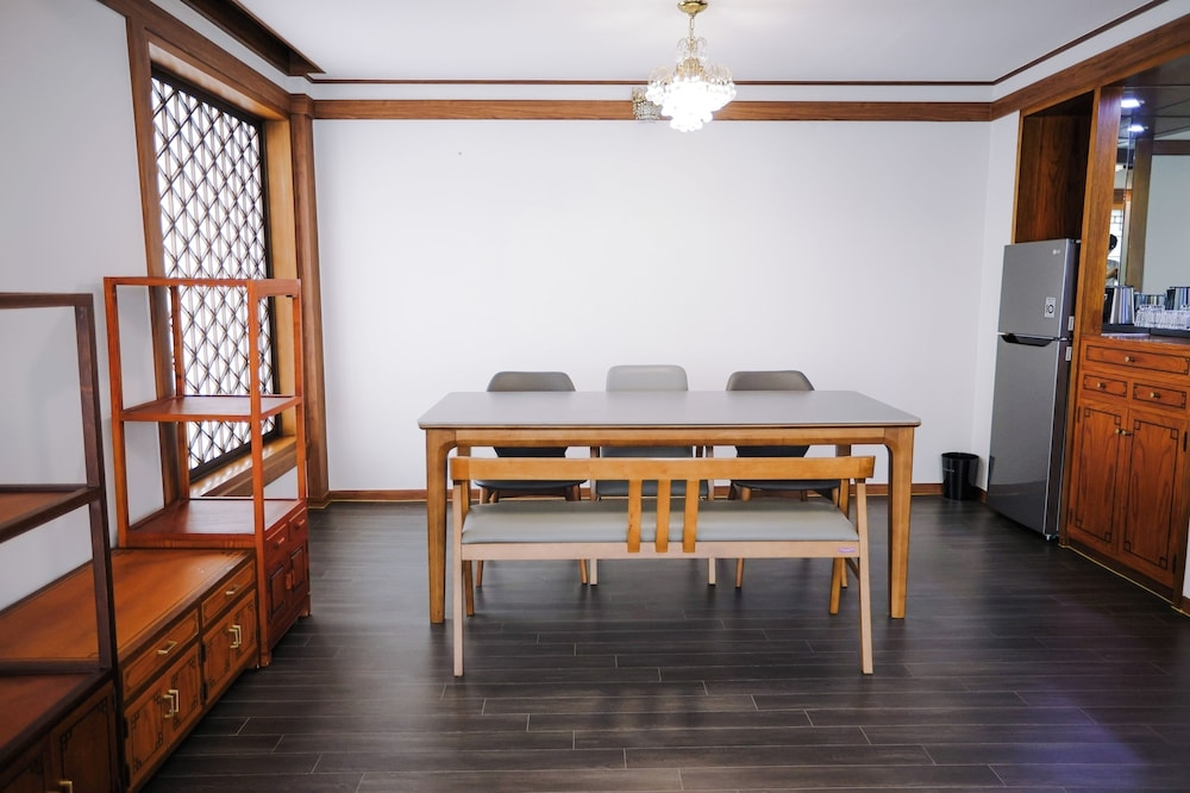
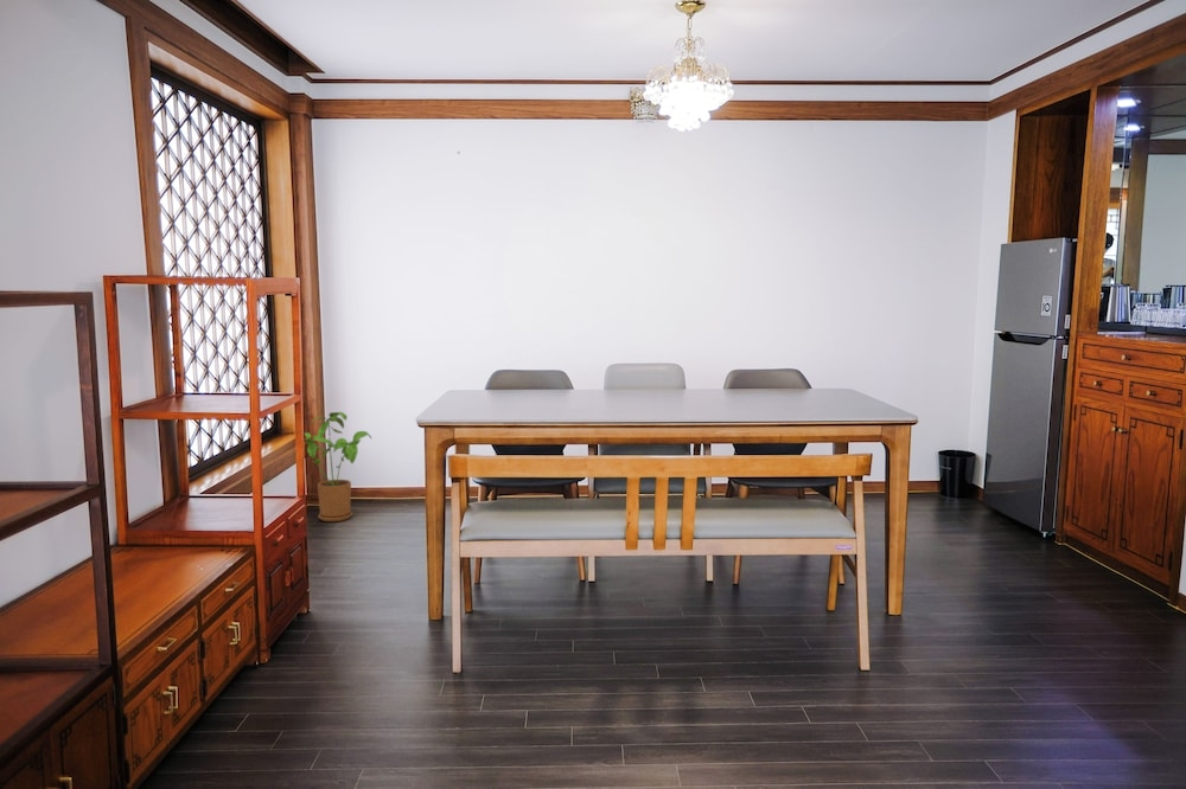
+ house plant (338, 466)
